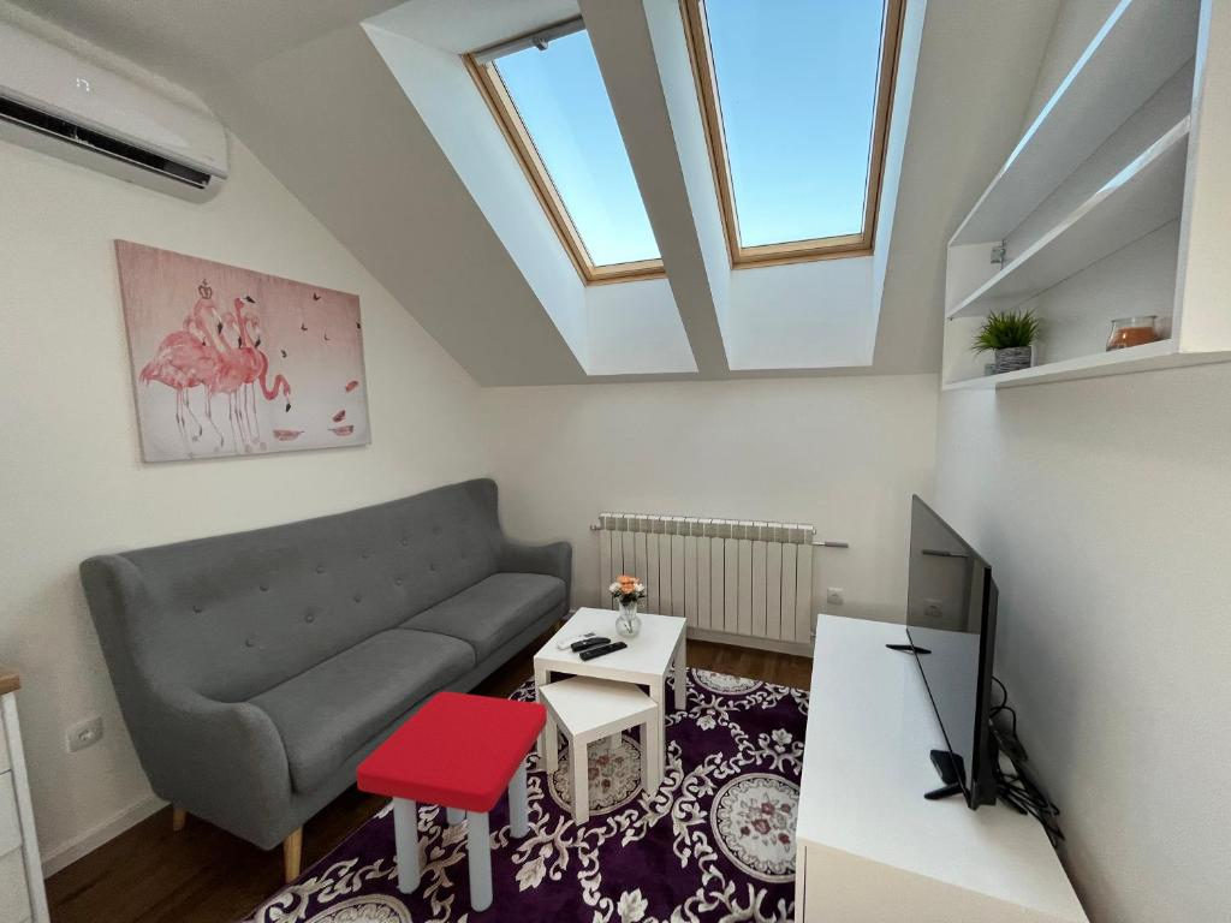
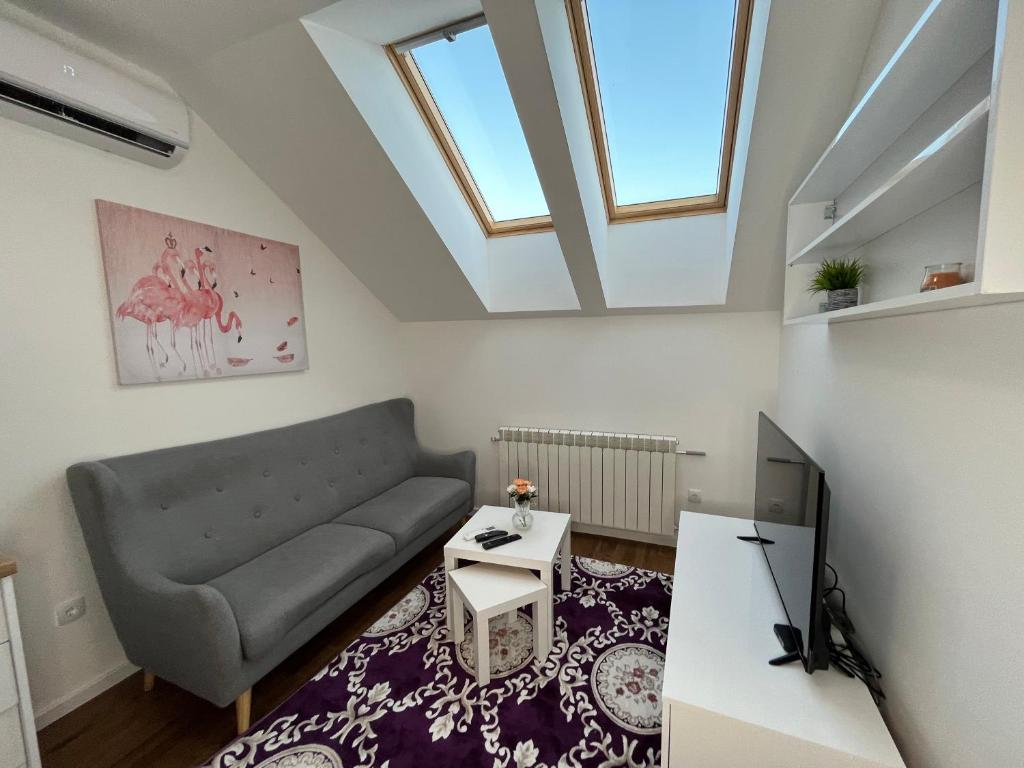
- stool (463, 796)
